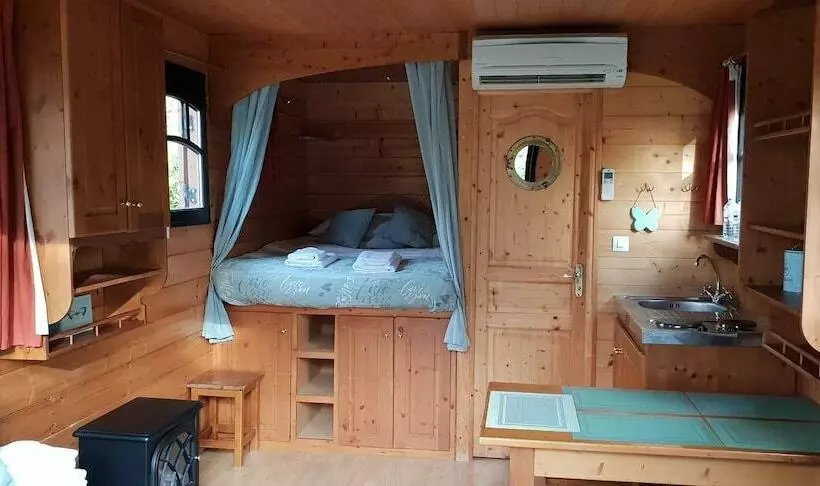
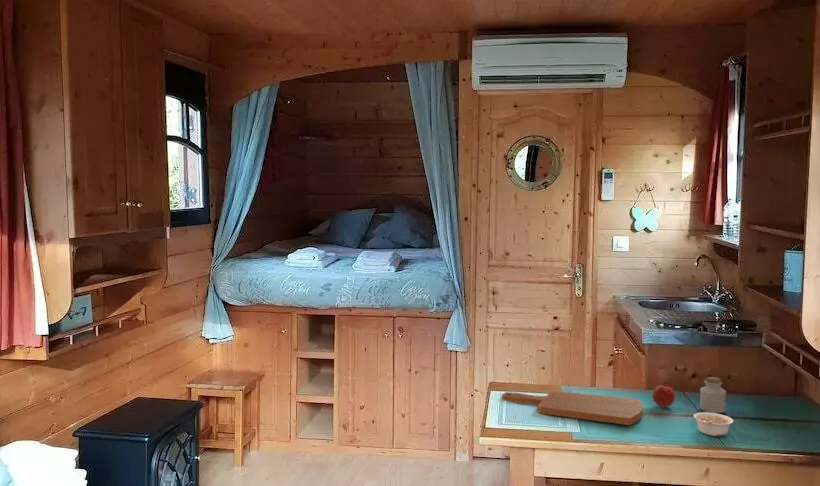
+ fruit (663, 394)
+ cutting board (581, 405)
+ legume (713, 424)
+ jar (713, 394)
